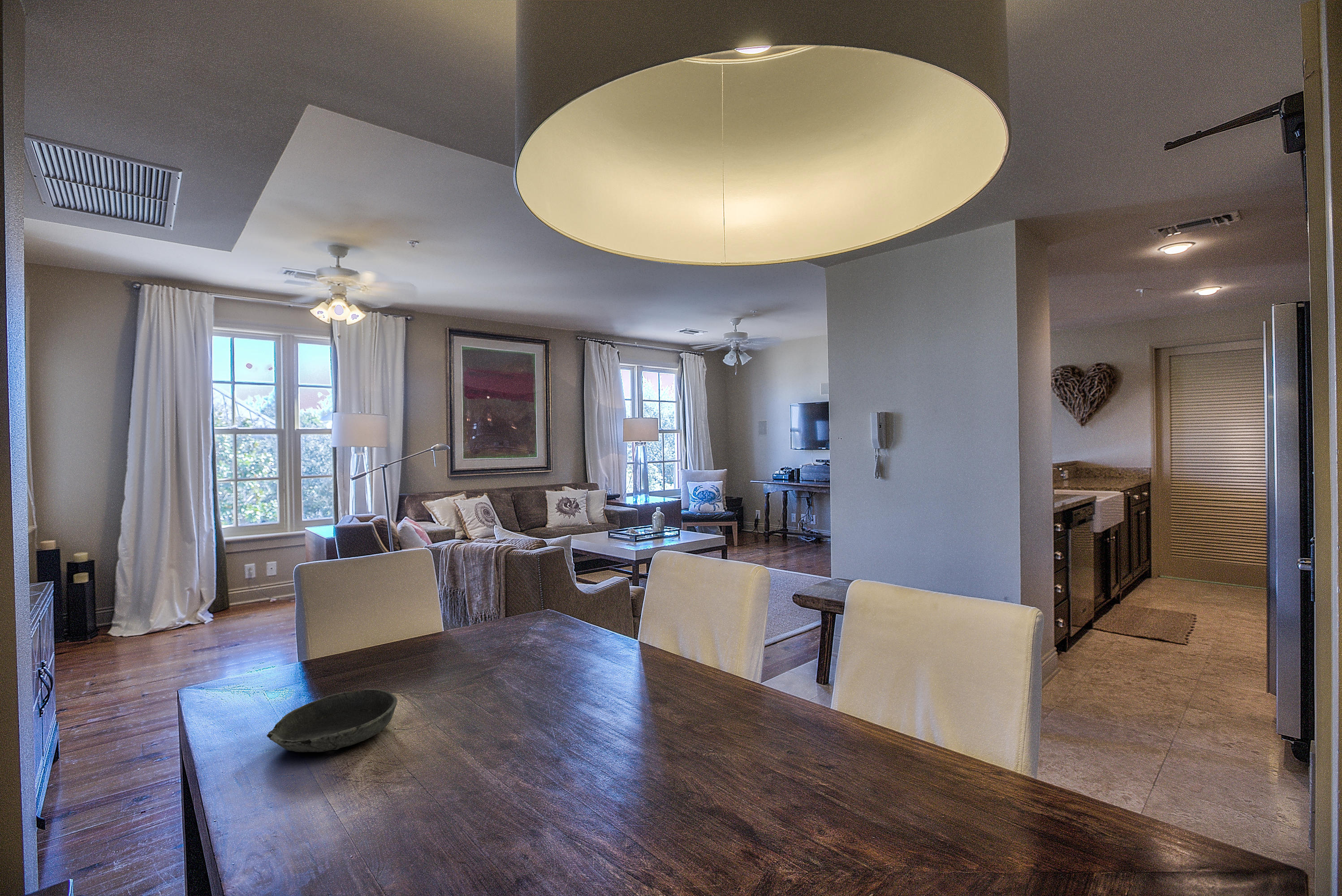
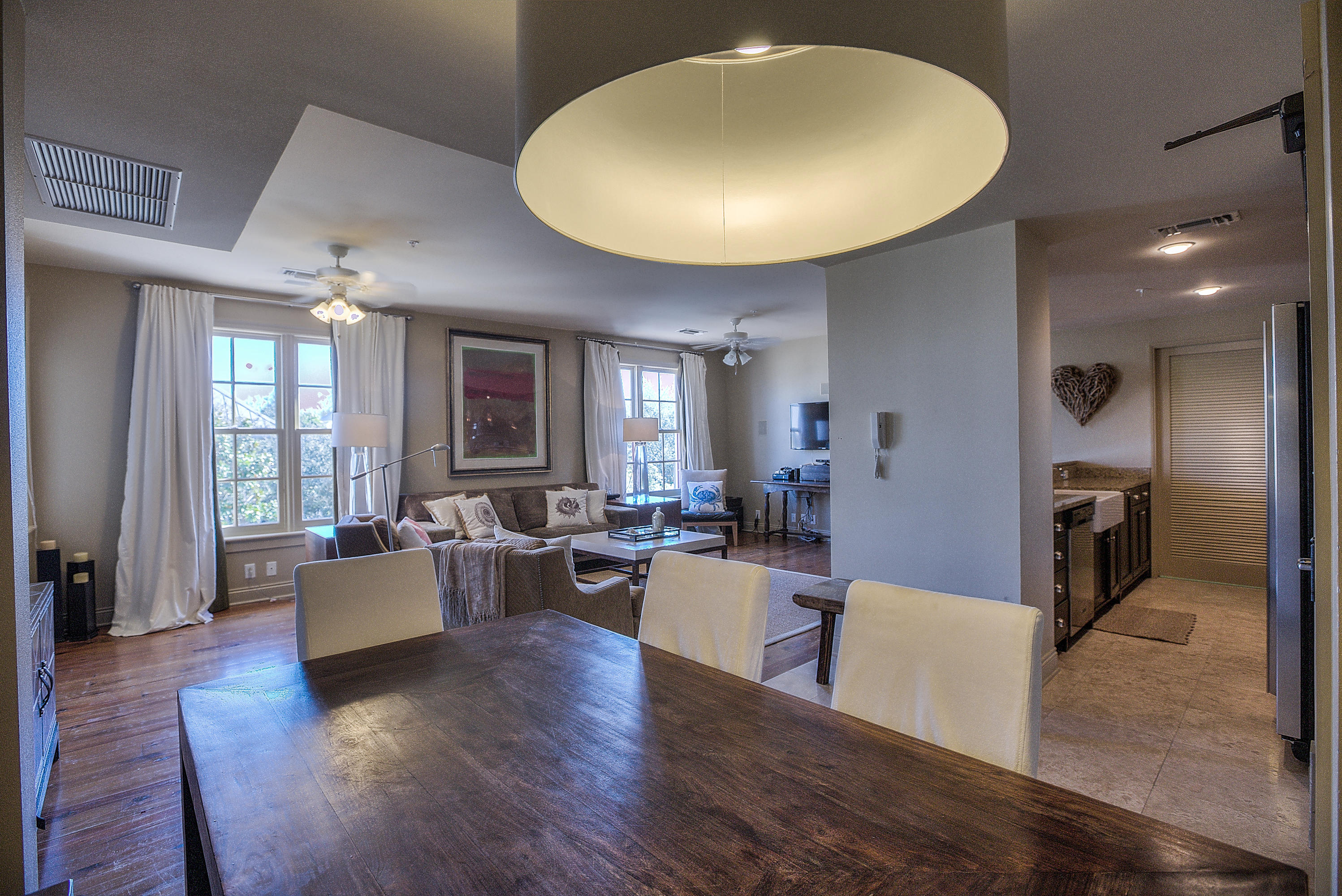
- bowl (335, 724)
